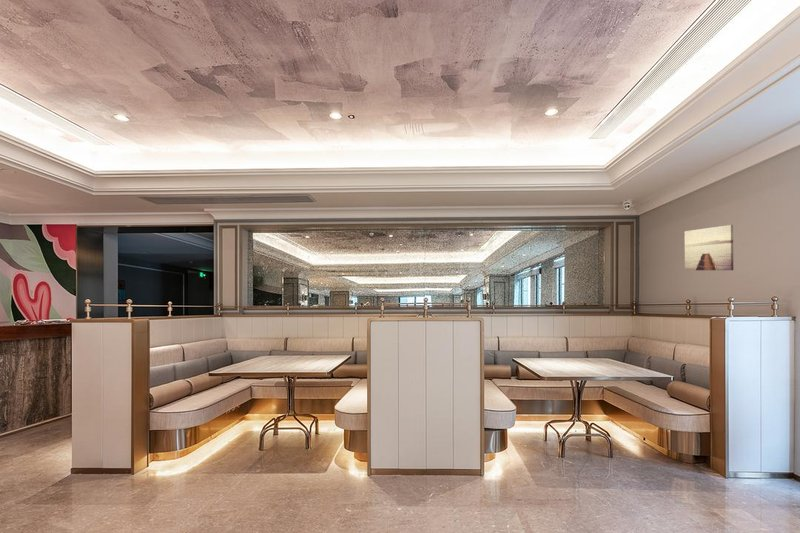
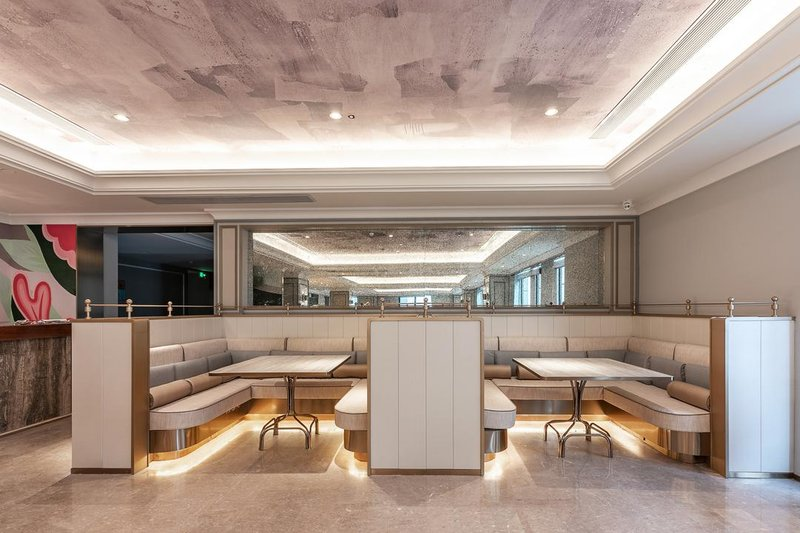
- wall art (707, 249)
